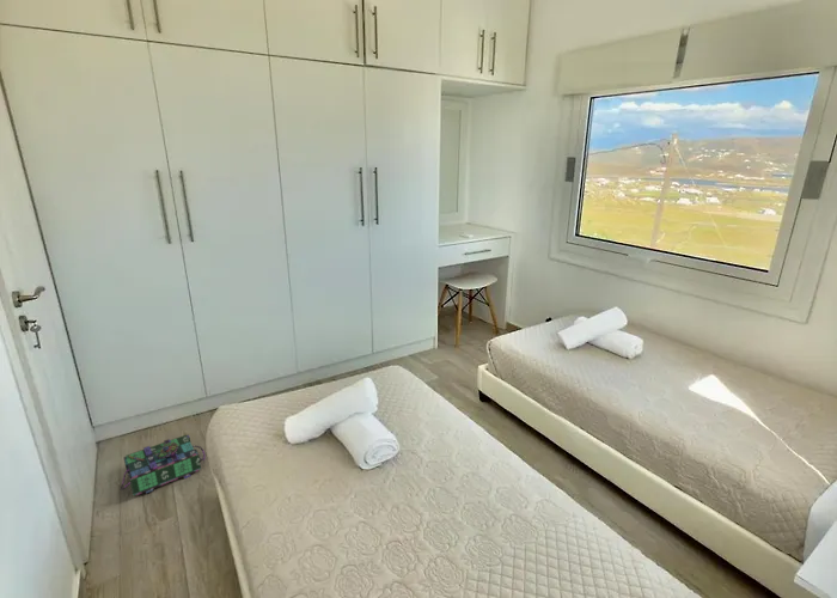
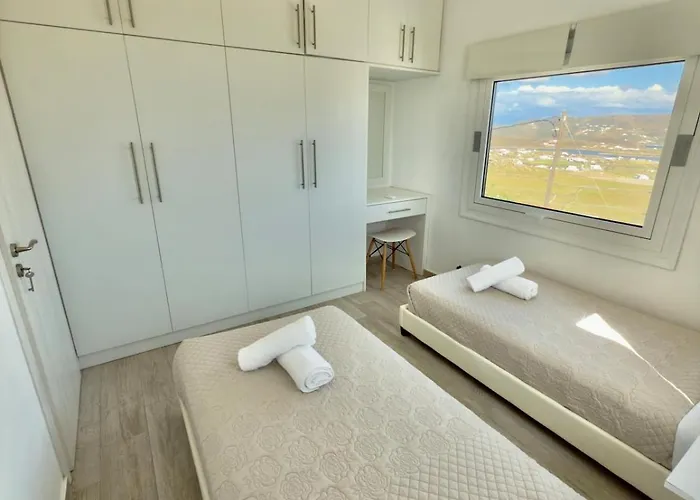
- backpack (161, 458)
